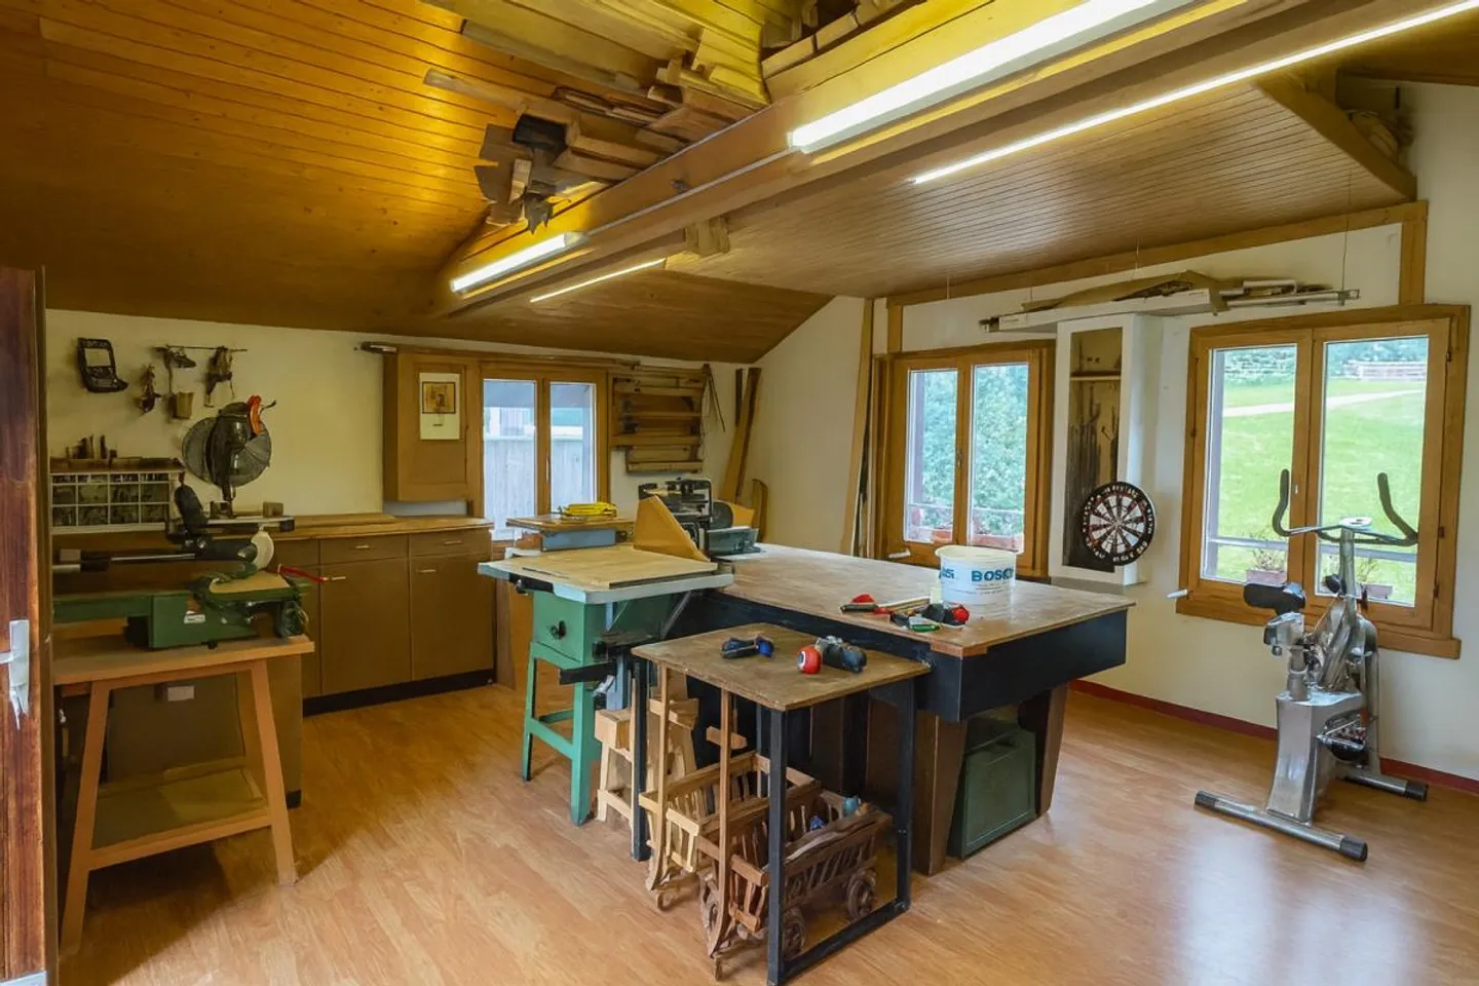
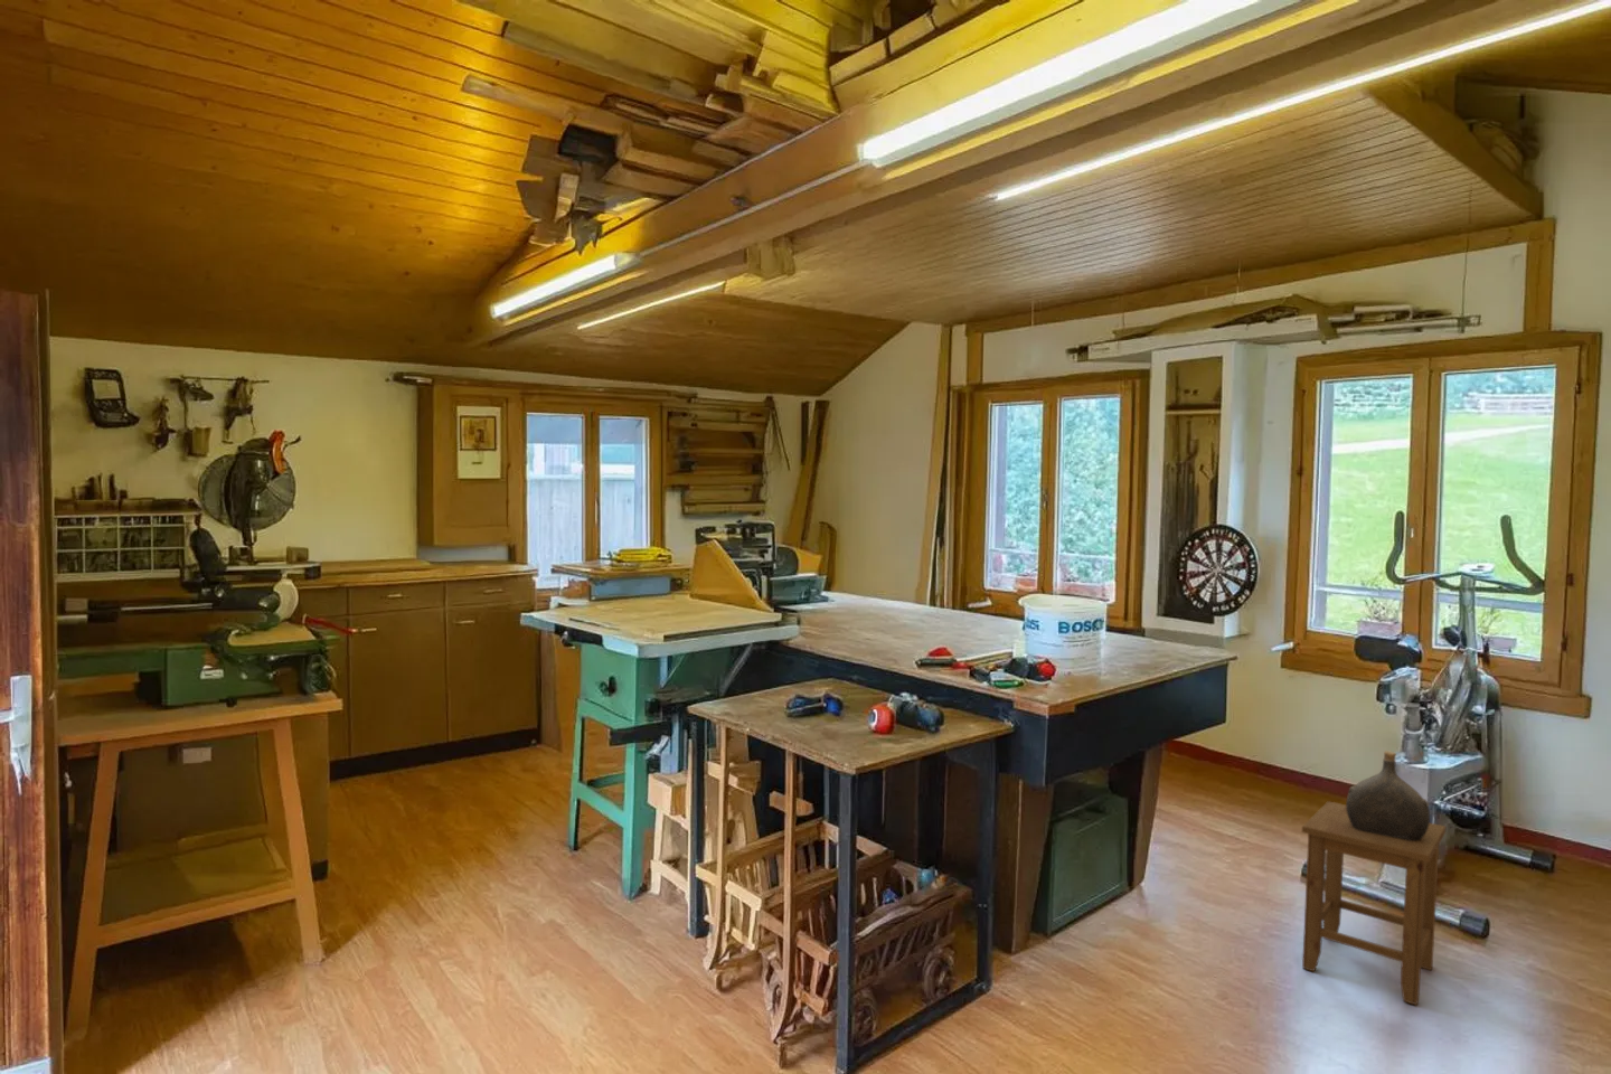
+ water jug (1387, 791)
+ stool (1368, 906)
